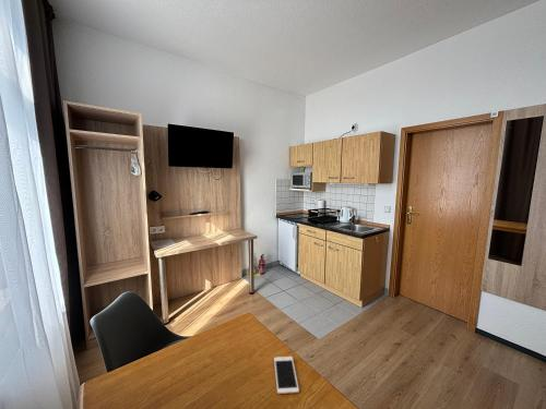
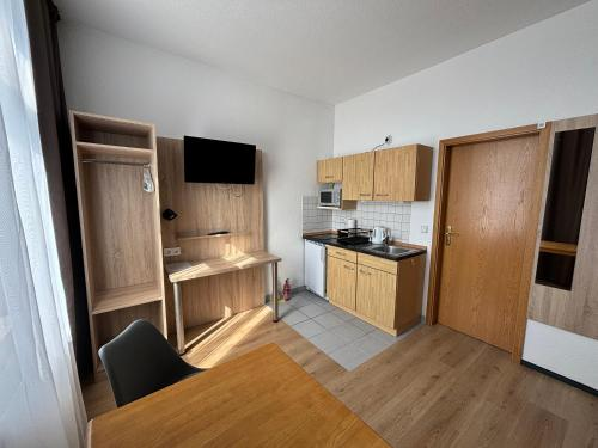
- cell phone (285, 373)
